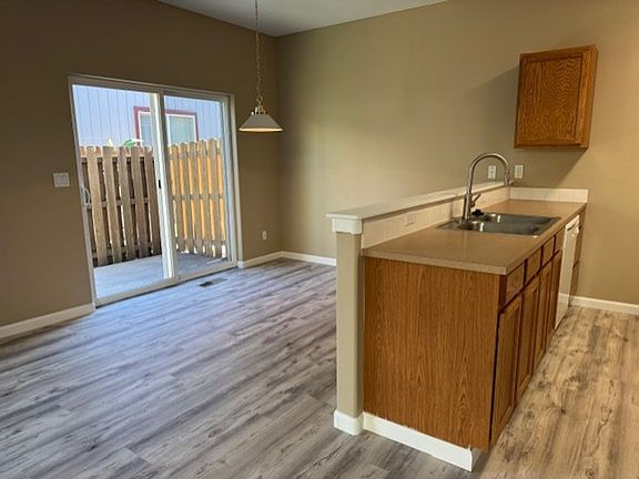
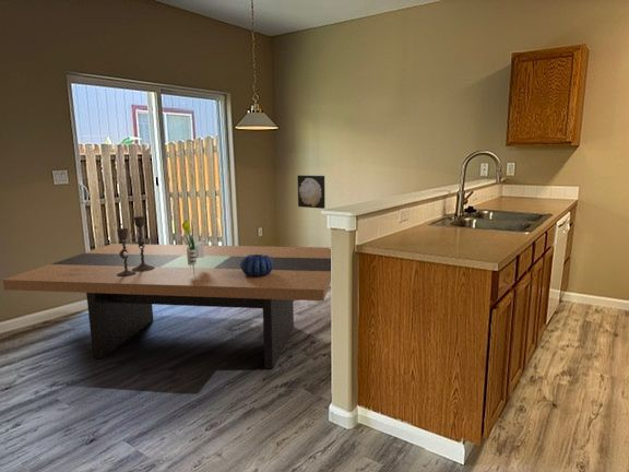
+ candlestick (138, 243)
+ wall art (310, 191)
+ dining table (197, 302)
+ decorative bowl (257, 264)
+ bouquet (193, 246)
